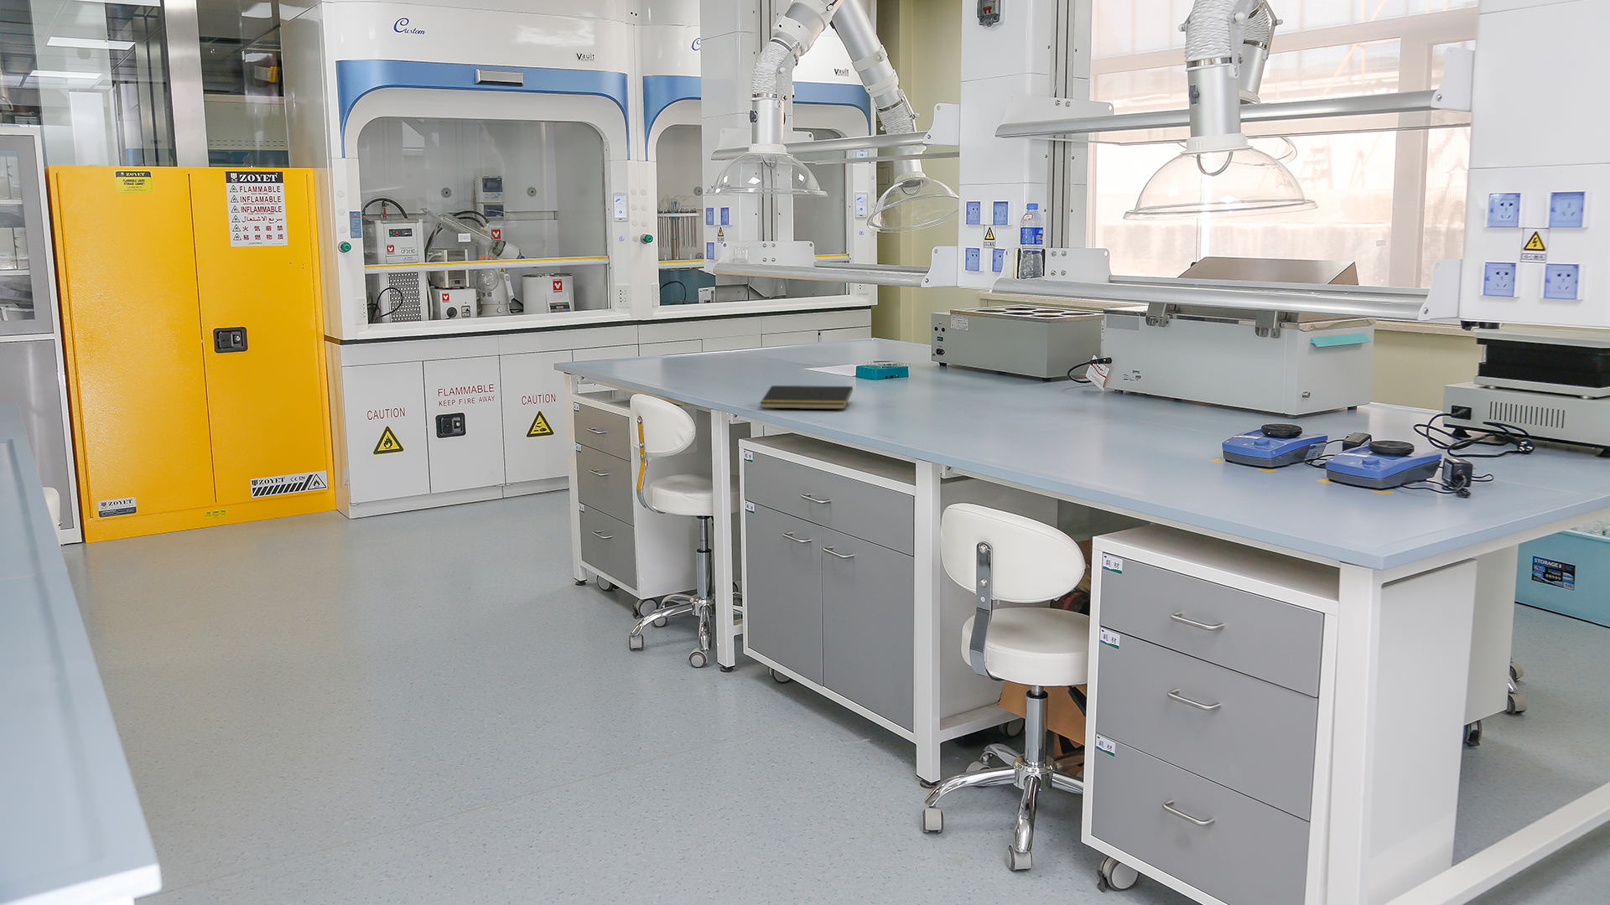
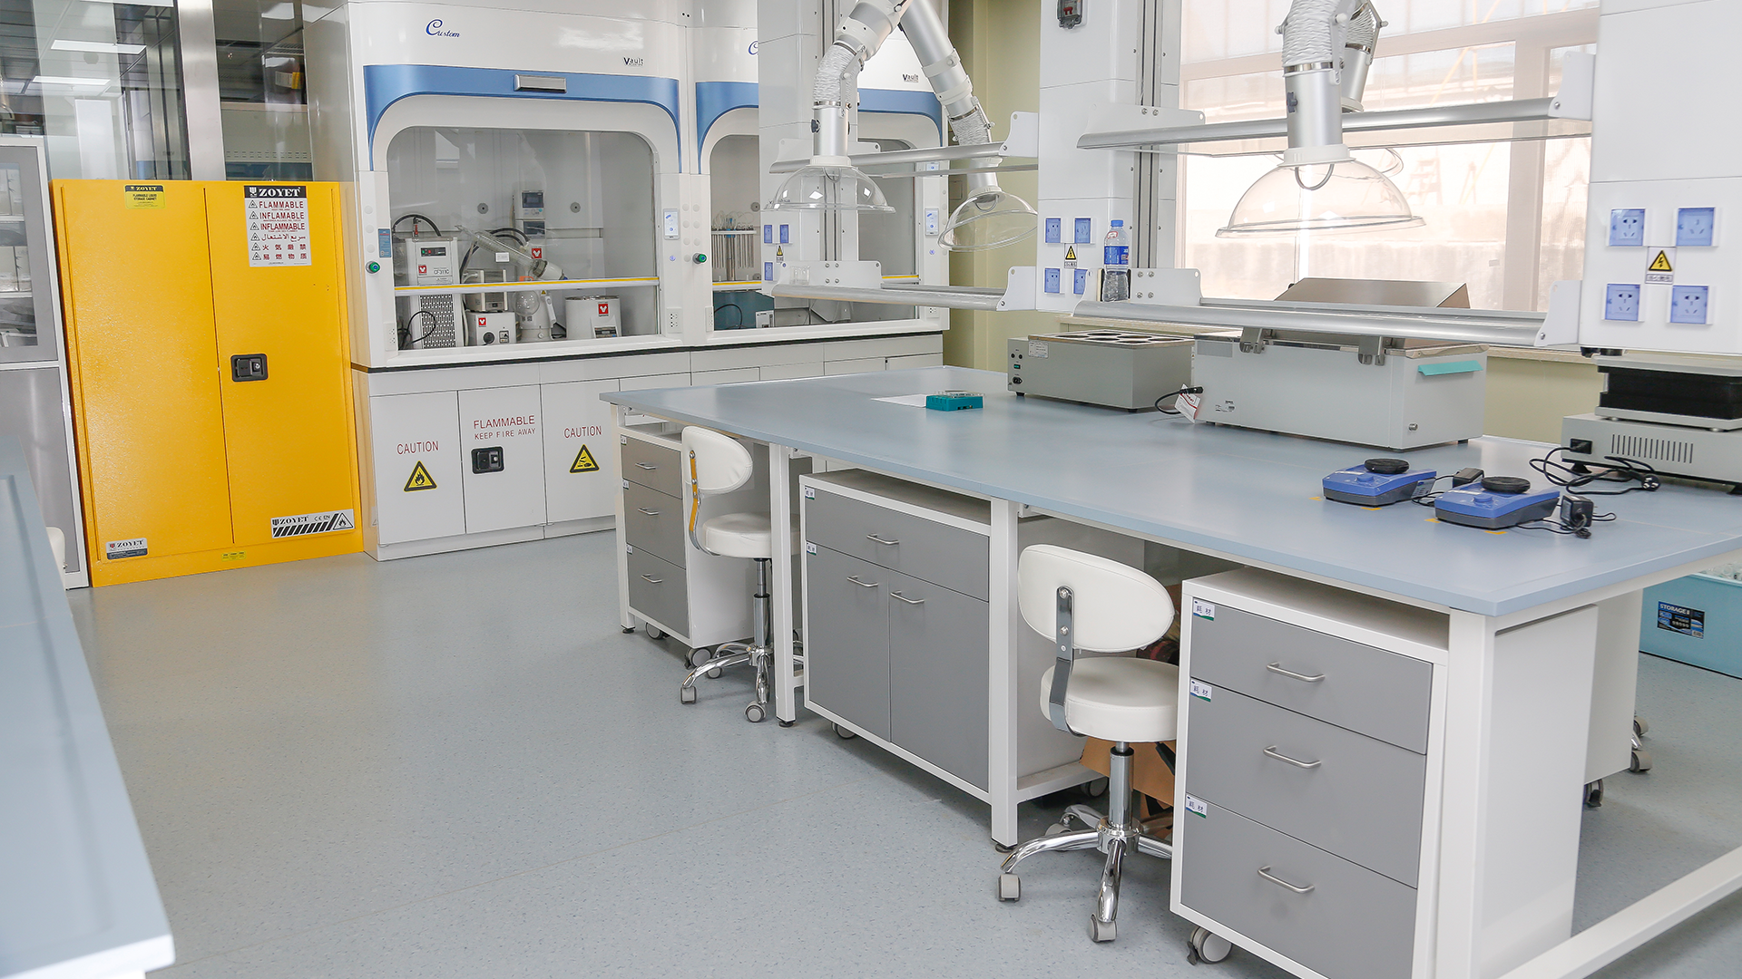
- notepad (807, 397)
